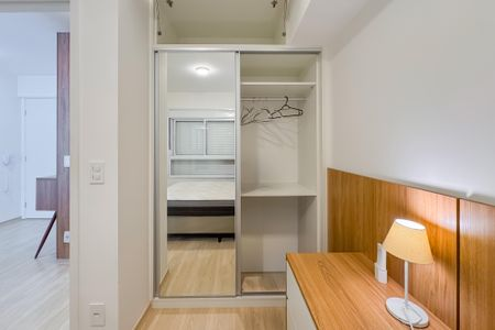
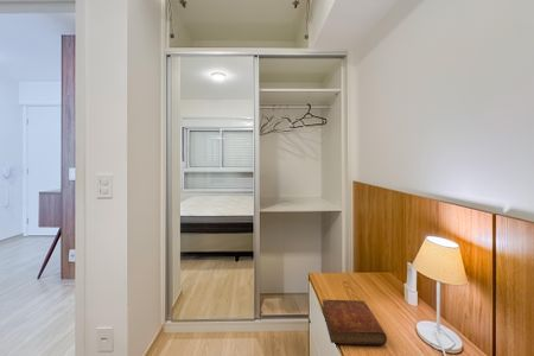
+ bible (350, 319)
